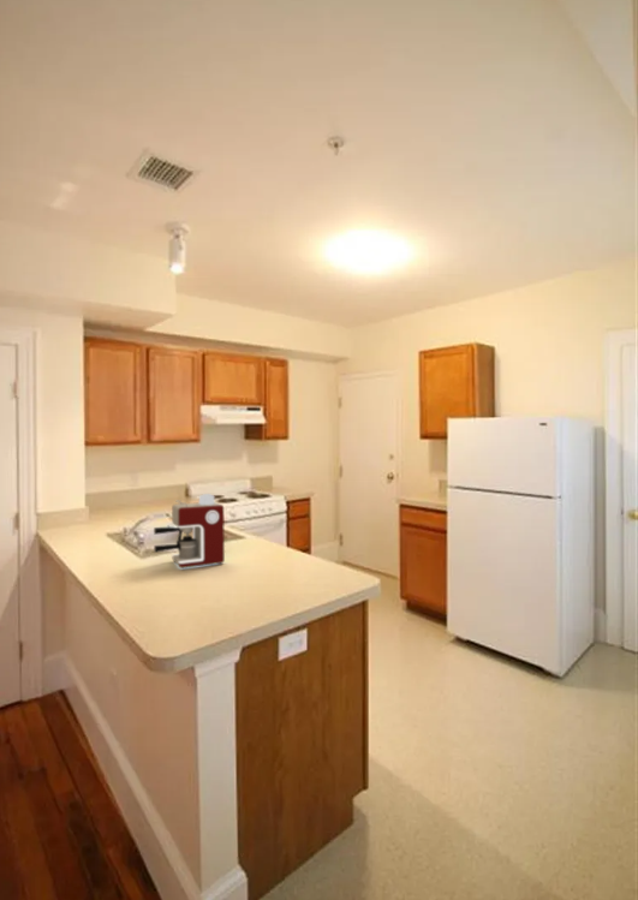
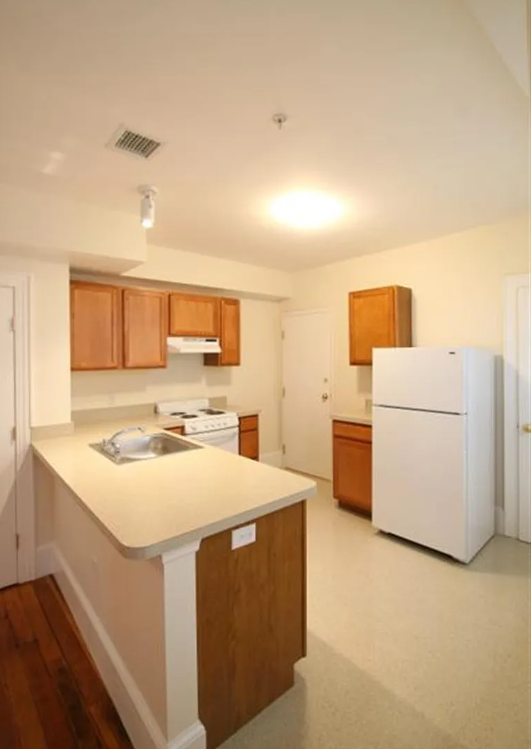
- coffee maker (187, 529)
